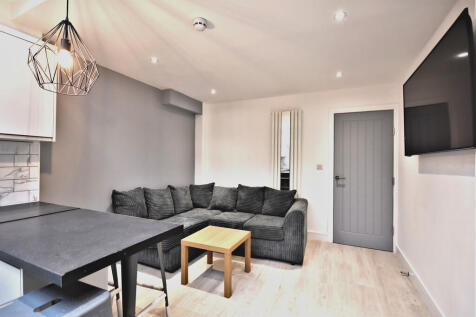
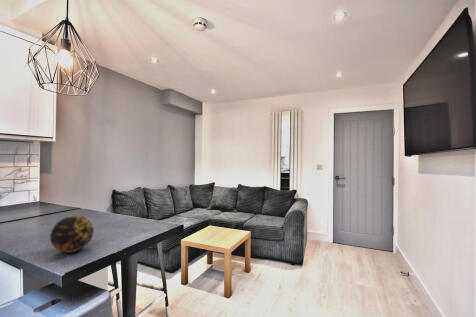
+ decorative orb (72, 233)
